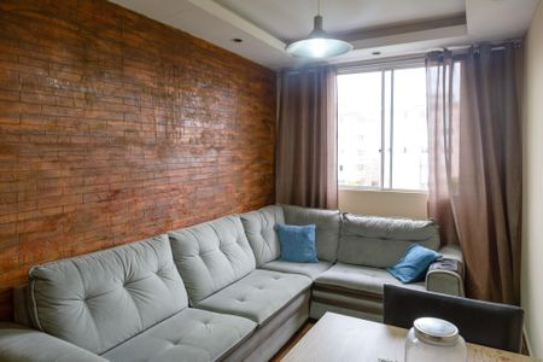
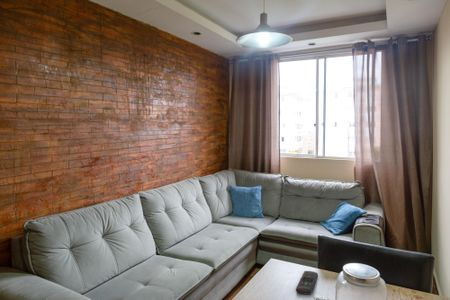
+ remote control (307, 281)
